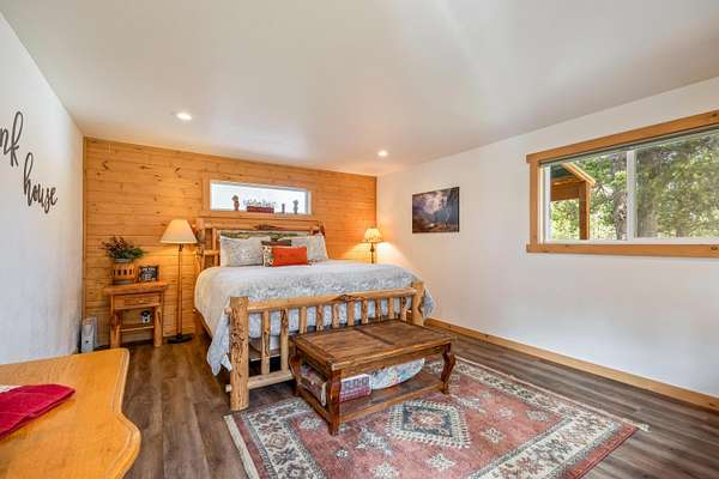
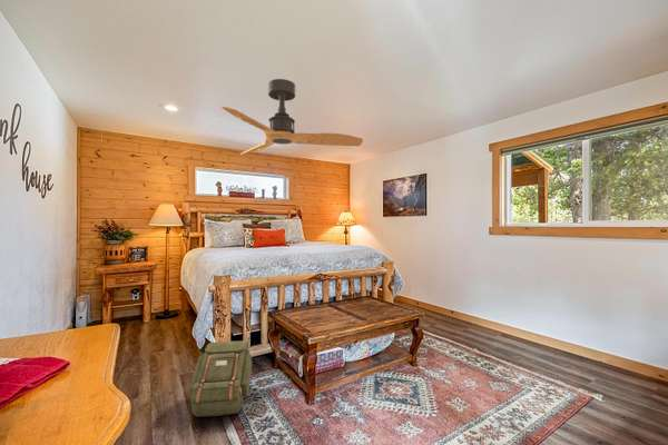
+ ceiling fan (293, 119)
+ backpack (223, 375)
